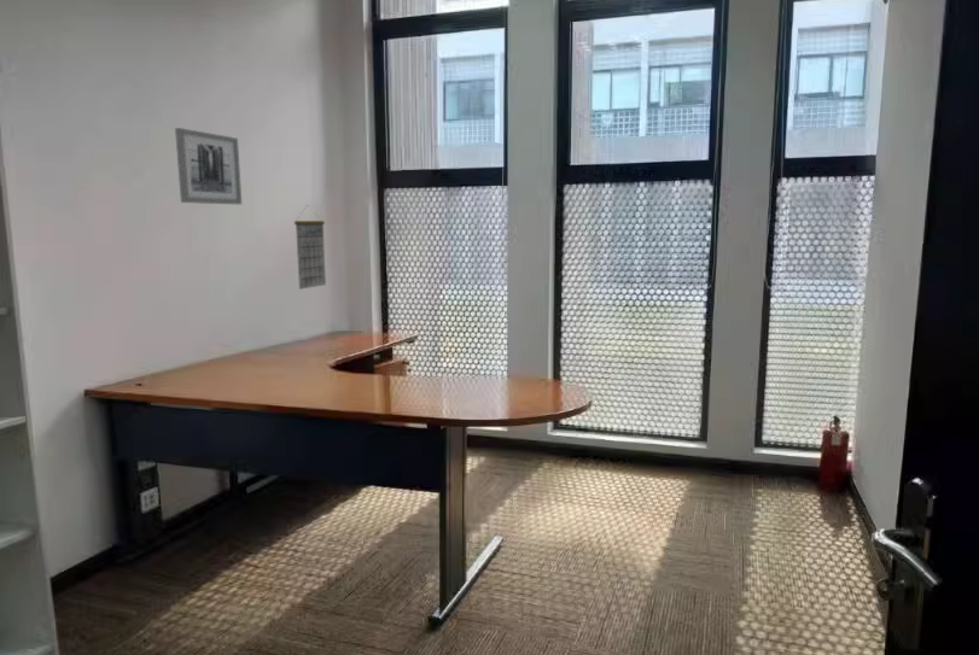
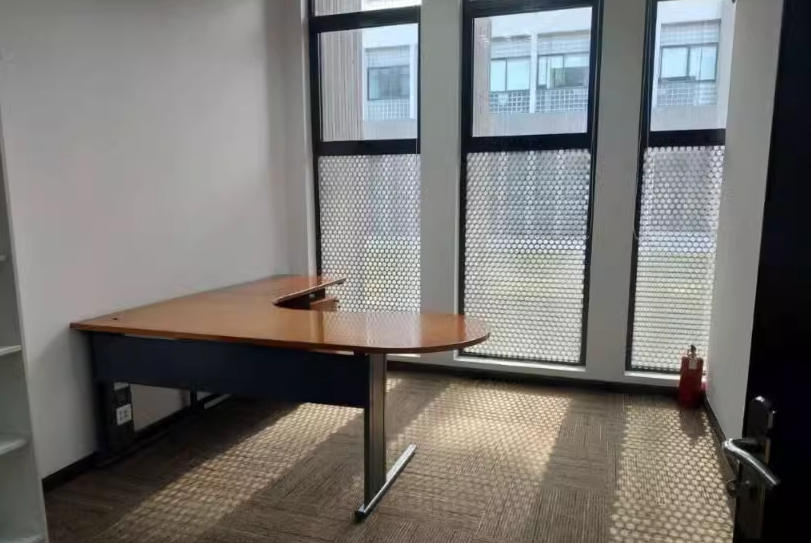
- wall art (210, 168)
- calendar (310, 246)
